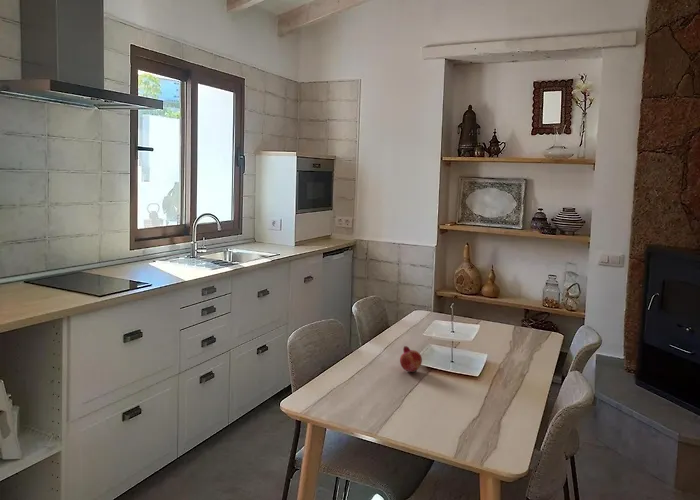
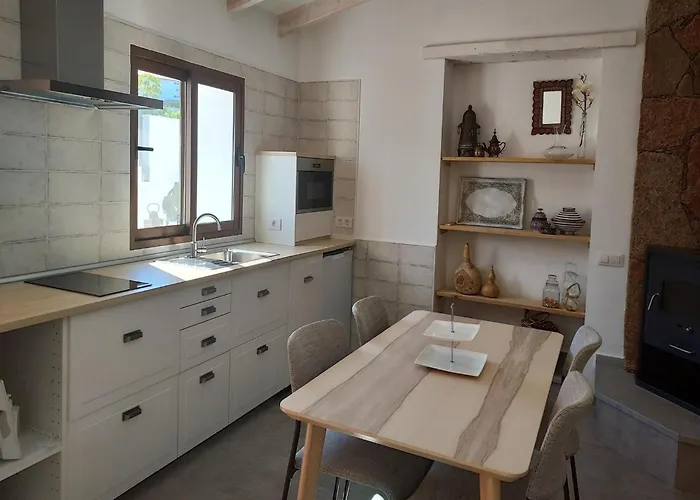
- fruit (411, 359)
